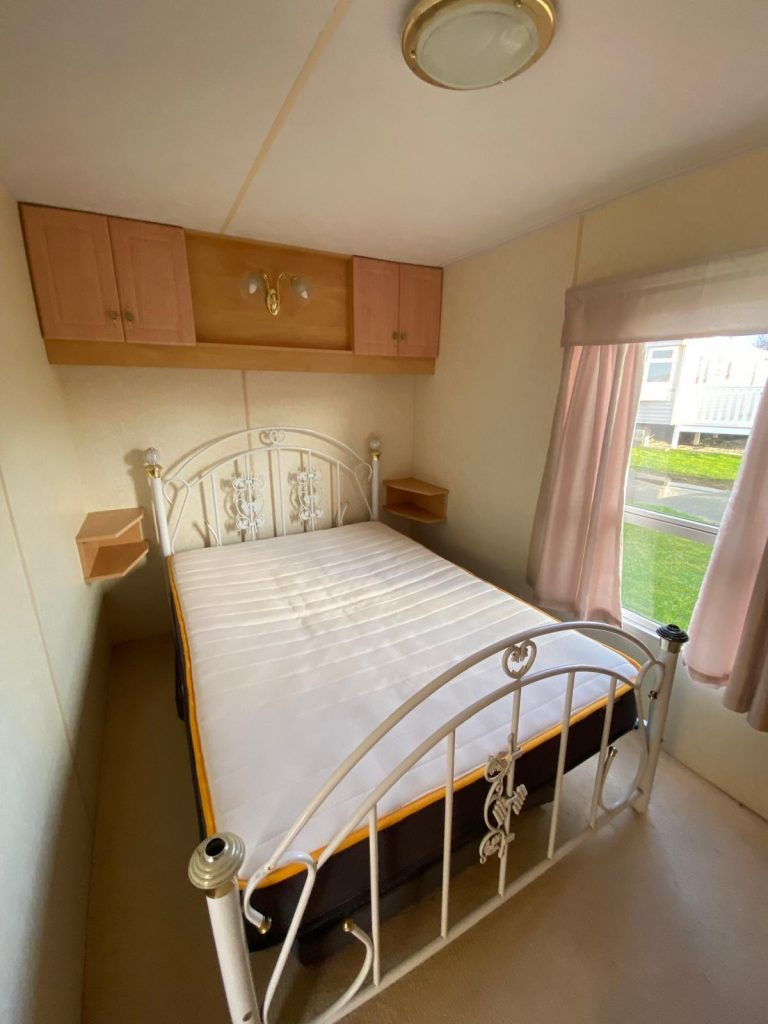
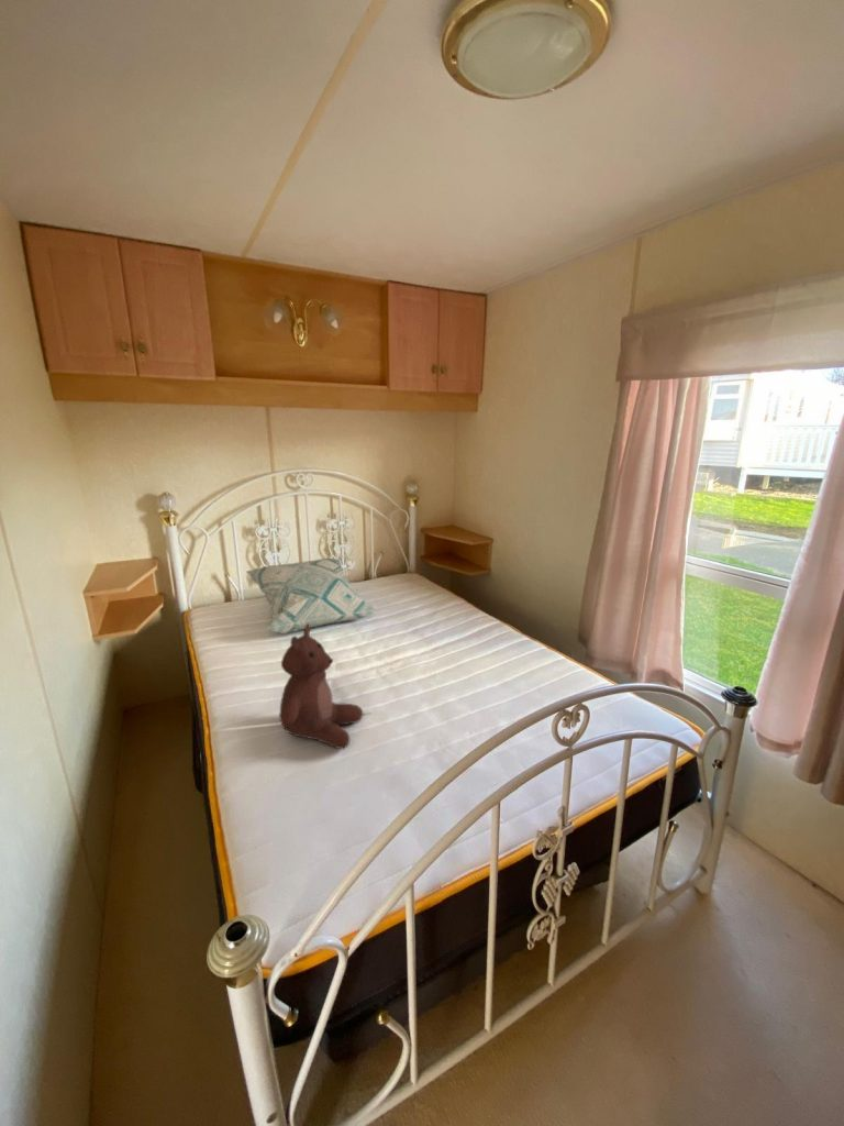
+ teddy bear (320, 683)
+ decorative pillow (309, 592)
